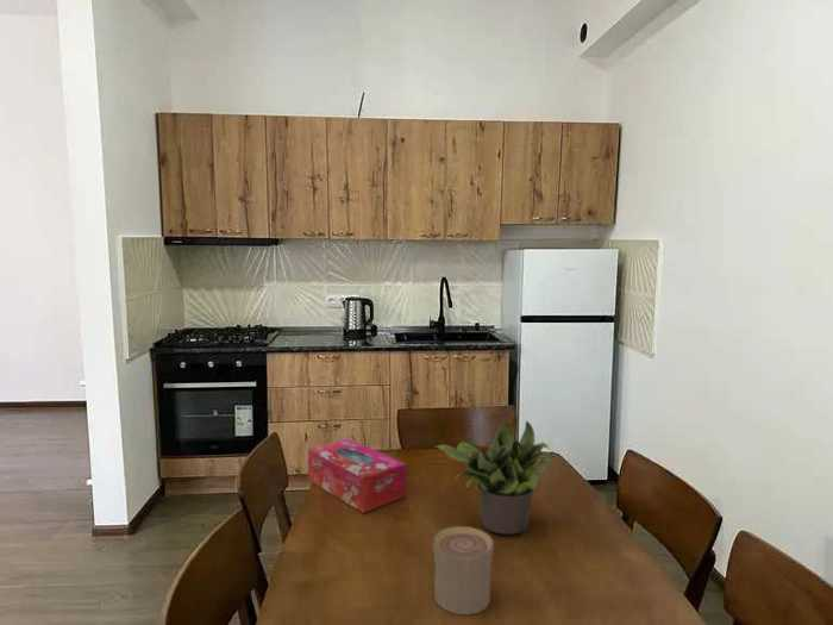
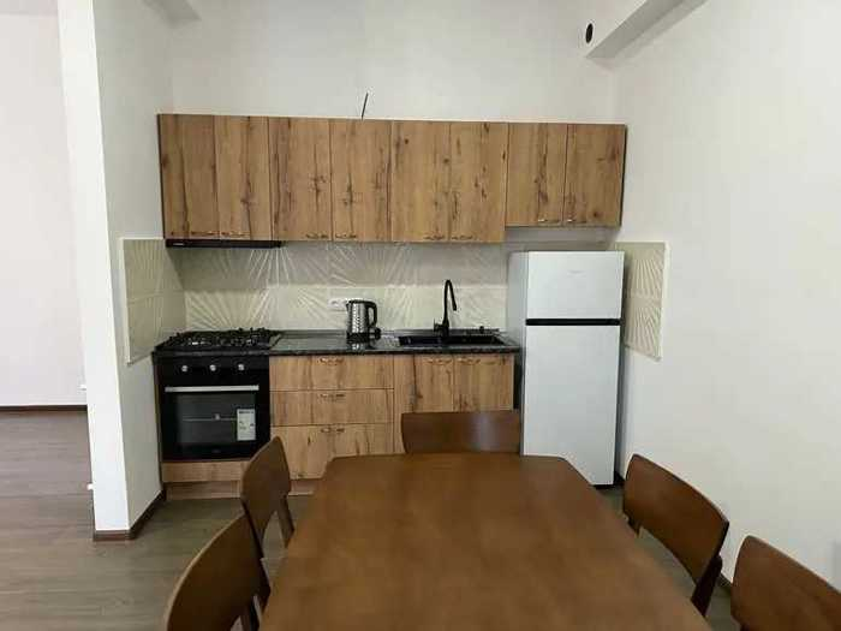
- tissue box (355, 471)
- cup (462, 568)
- potted plant (491, 470)
